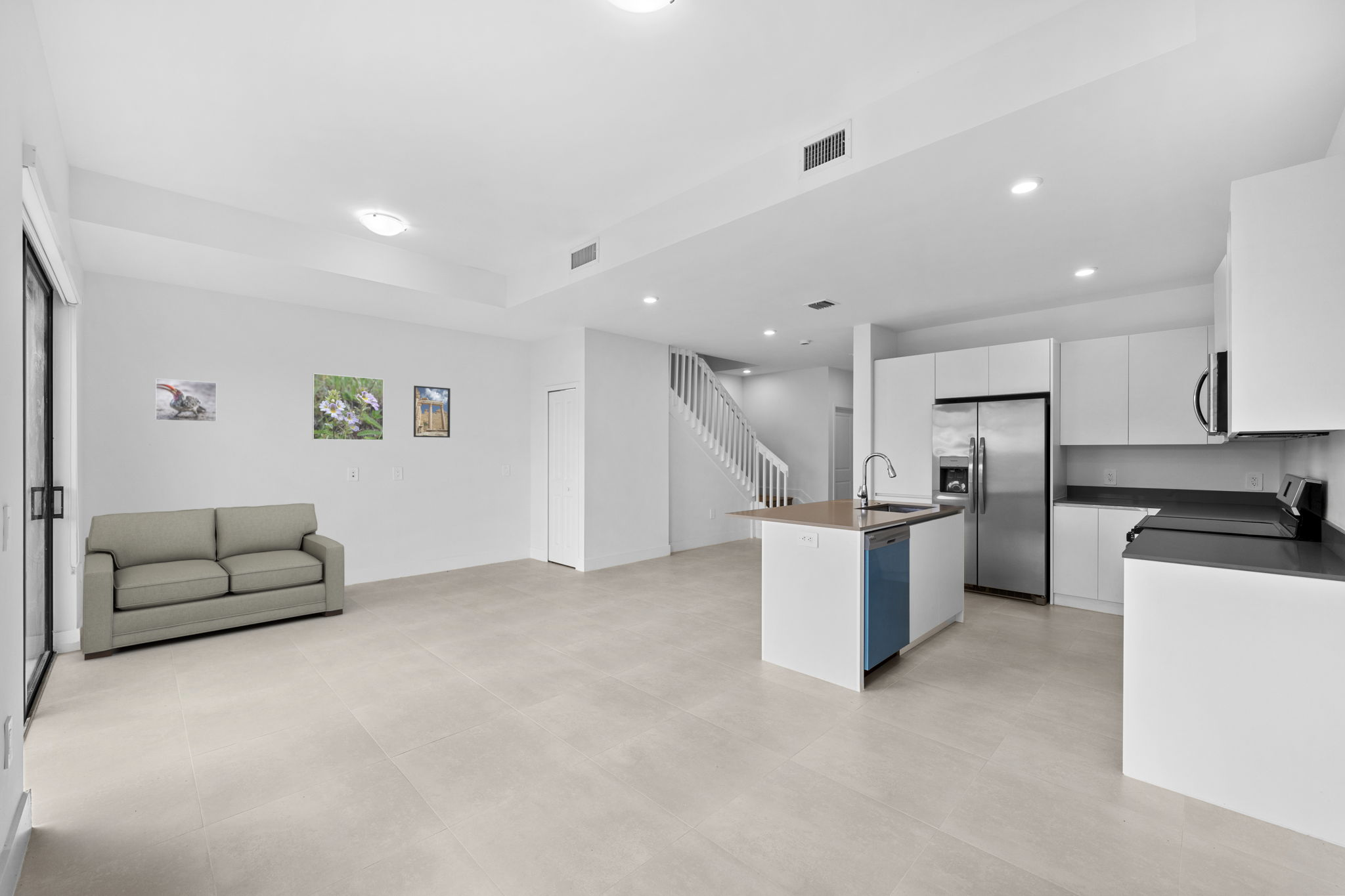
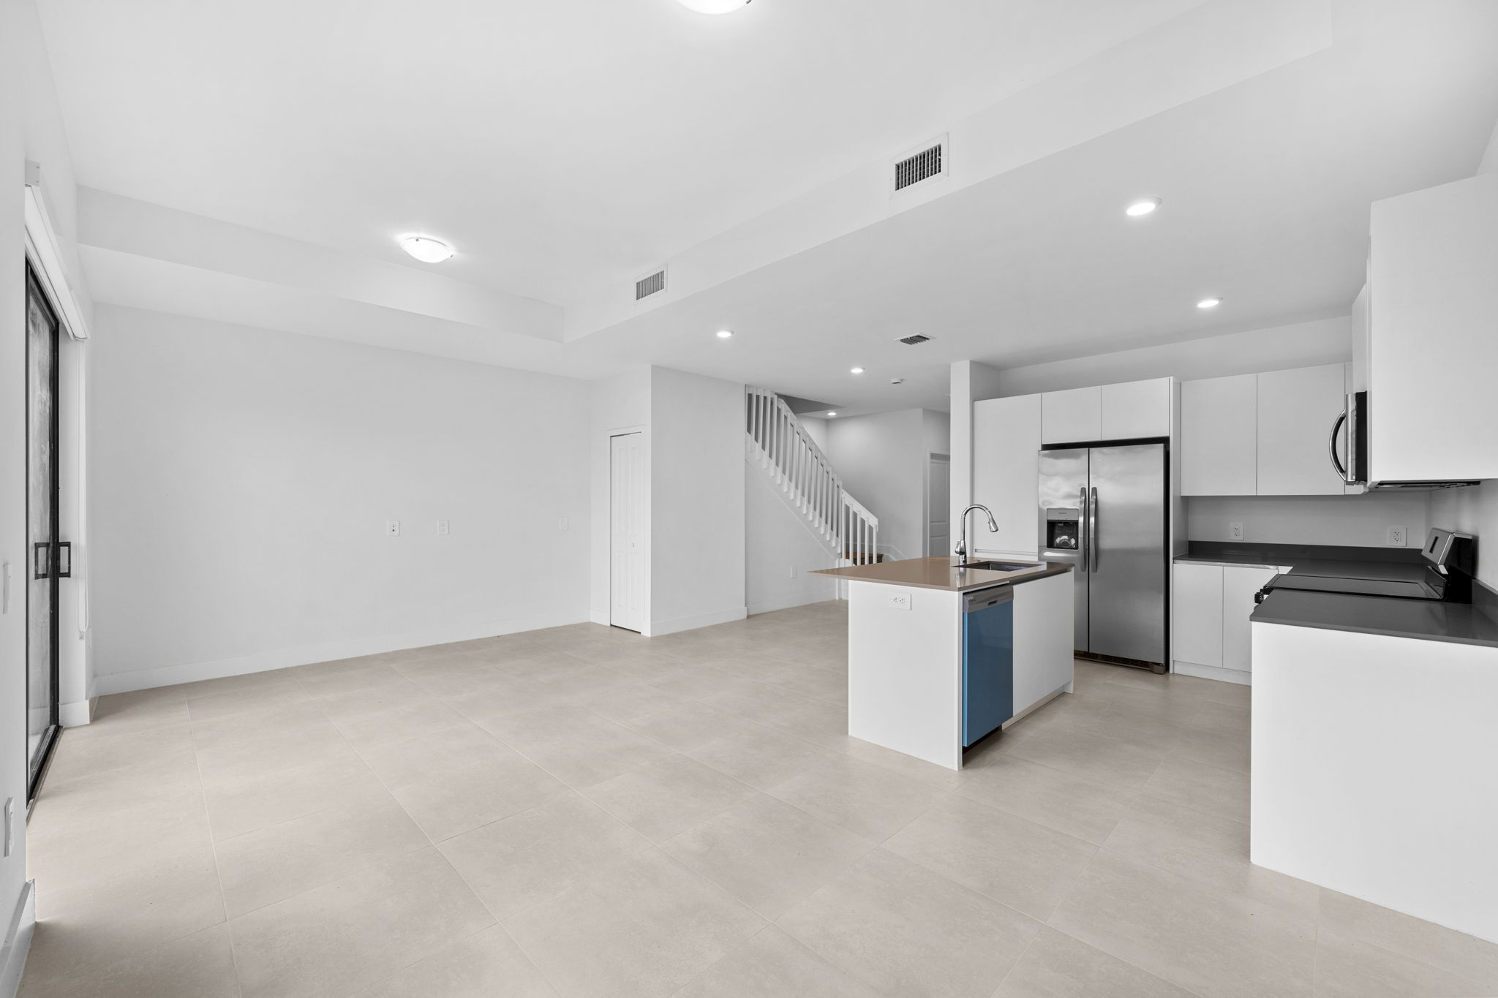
- sofa (220, 566)
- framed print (349, 408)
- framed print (432, 412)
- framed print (187, 400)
